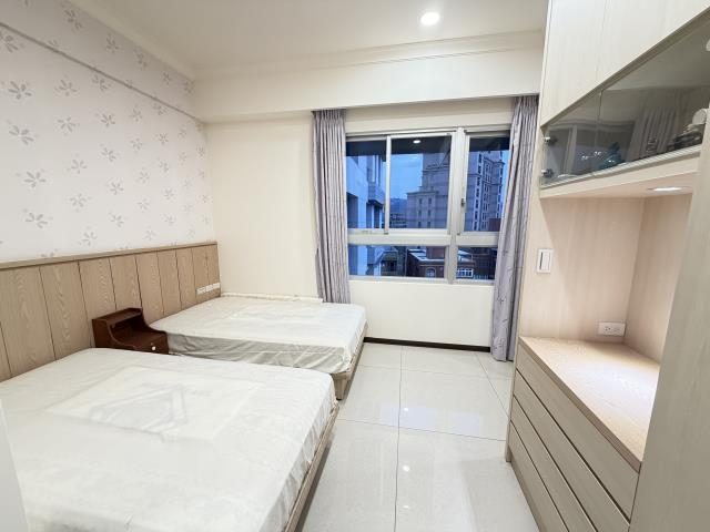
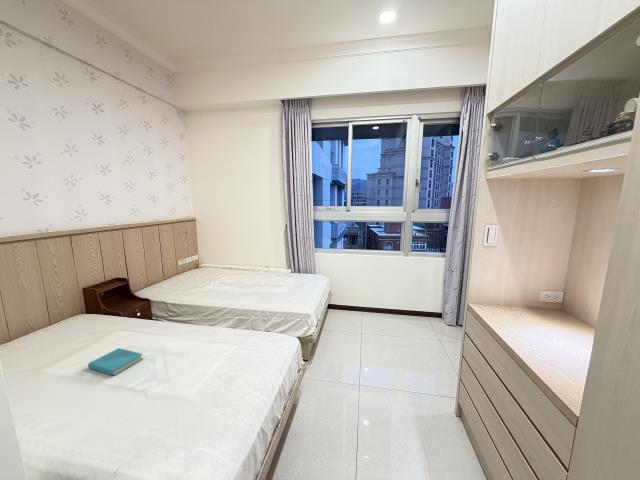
+ book (116, 361)
